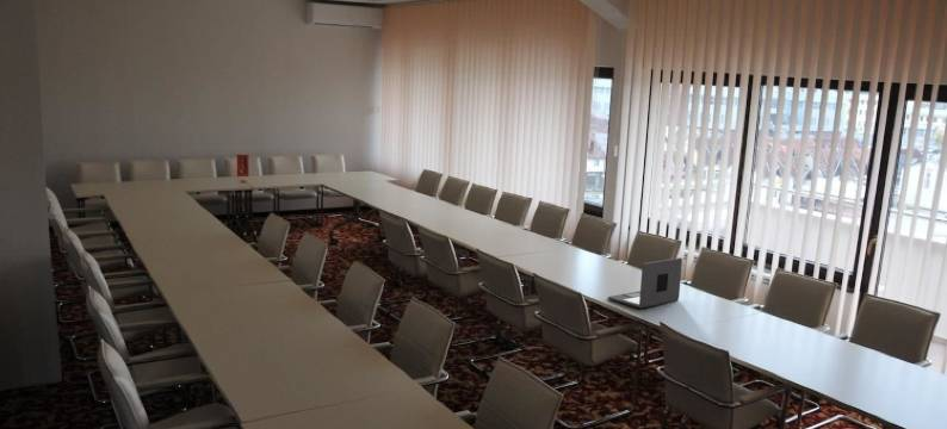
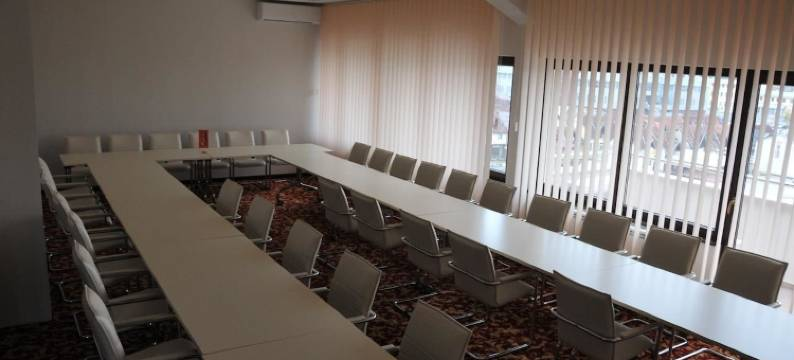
- laptop (644, 278)
